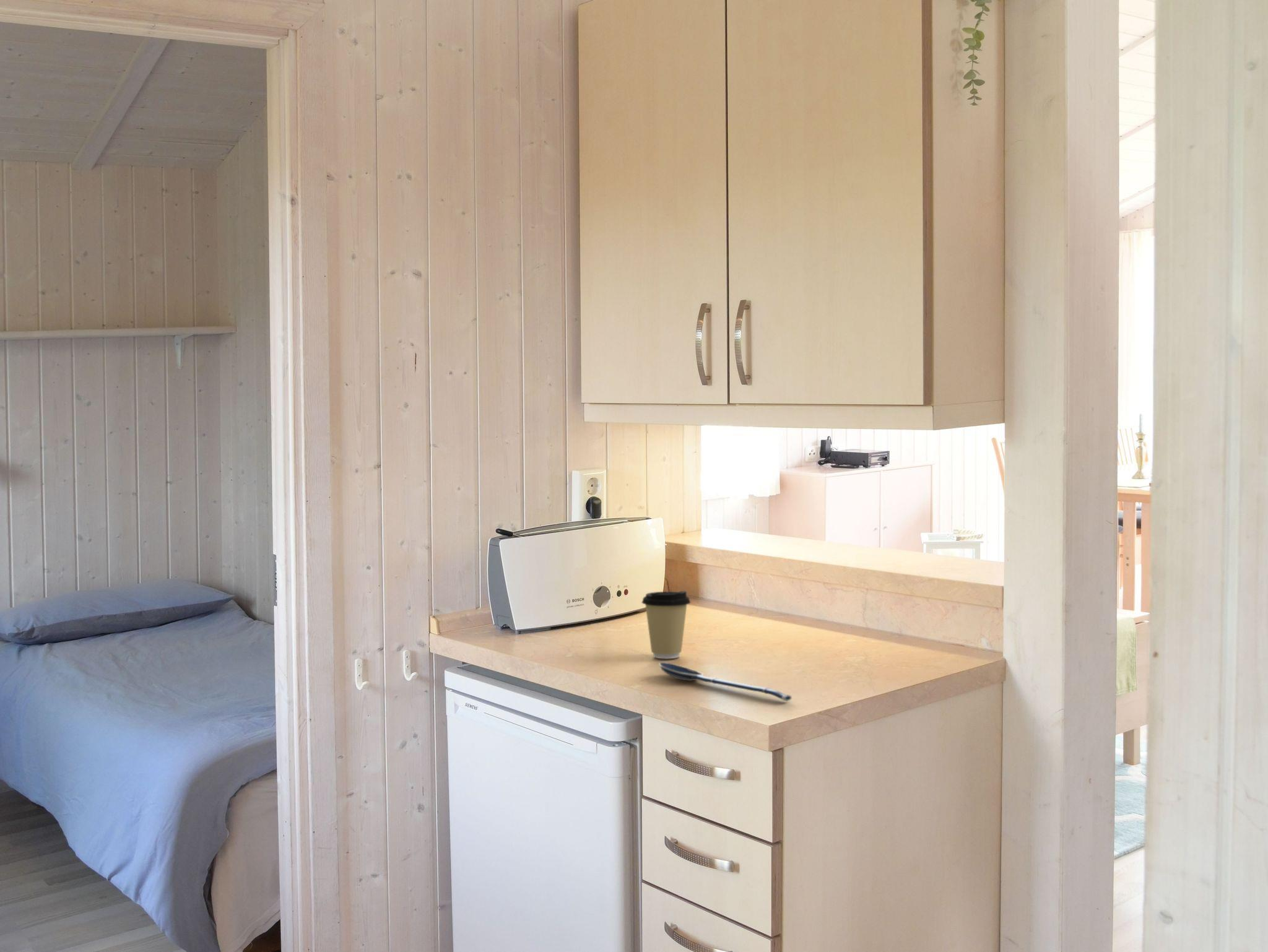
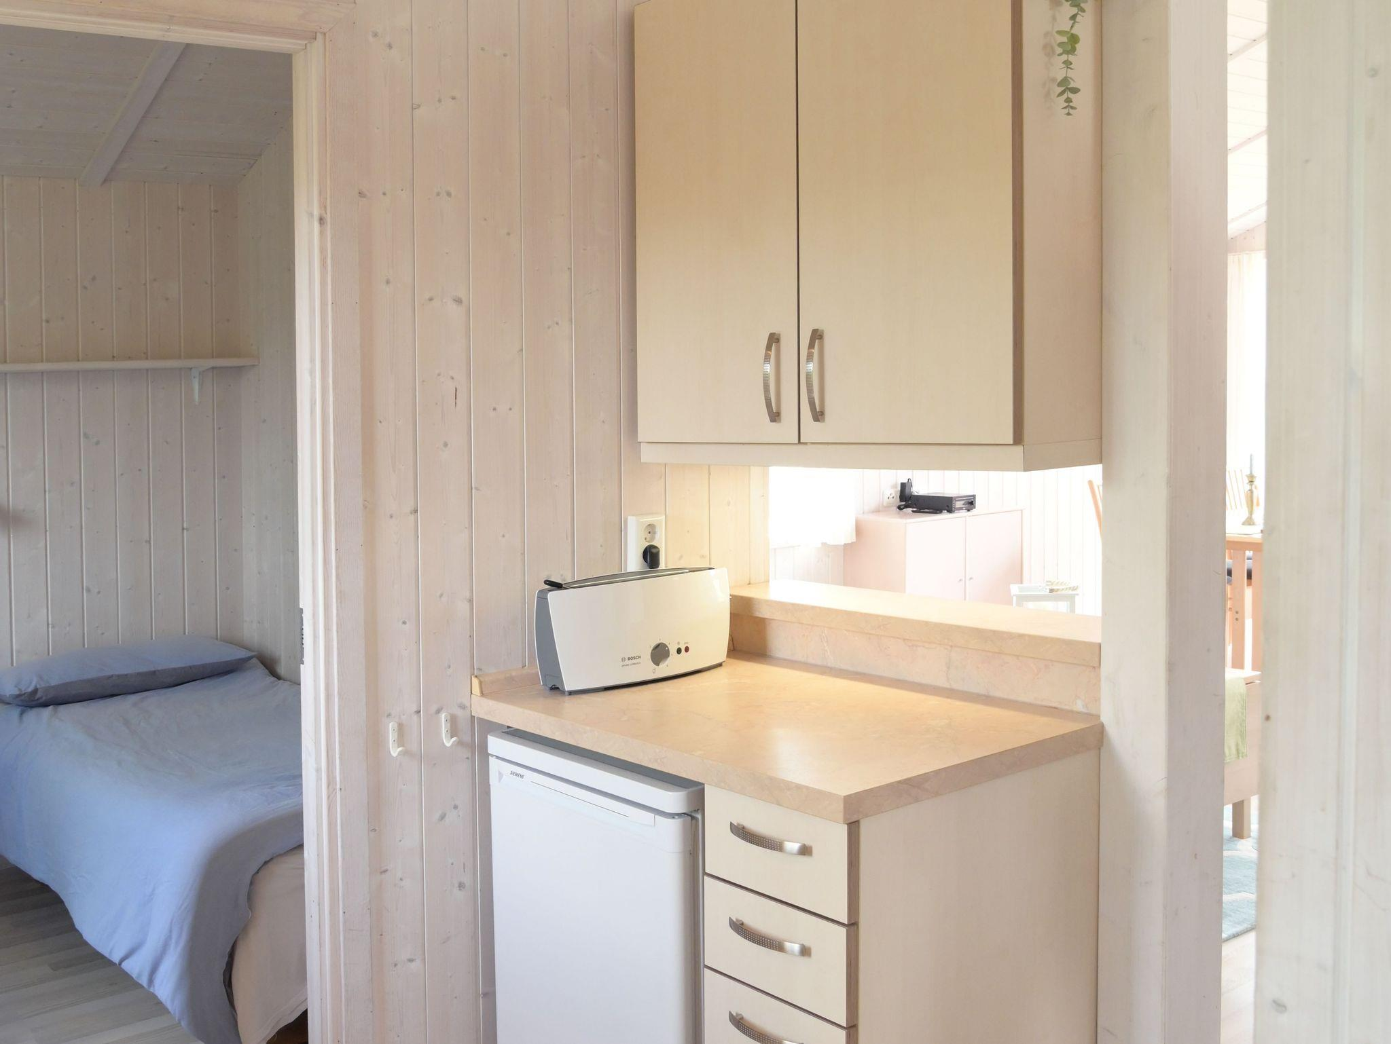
- coffee cup (666, 623)
- spoon (719, 681)
